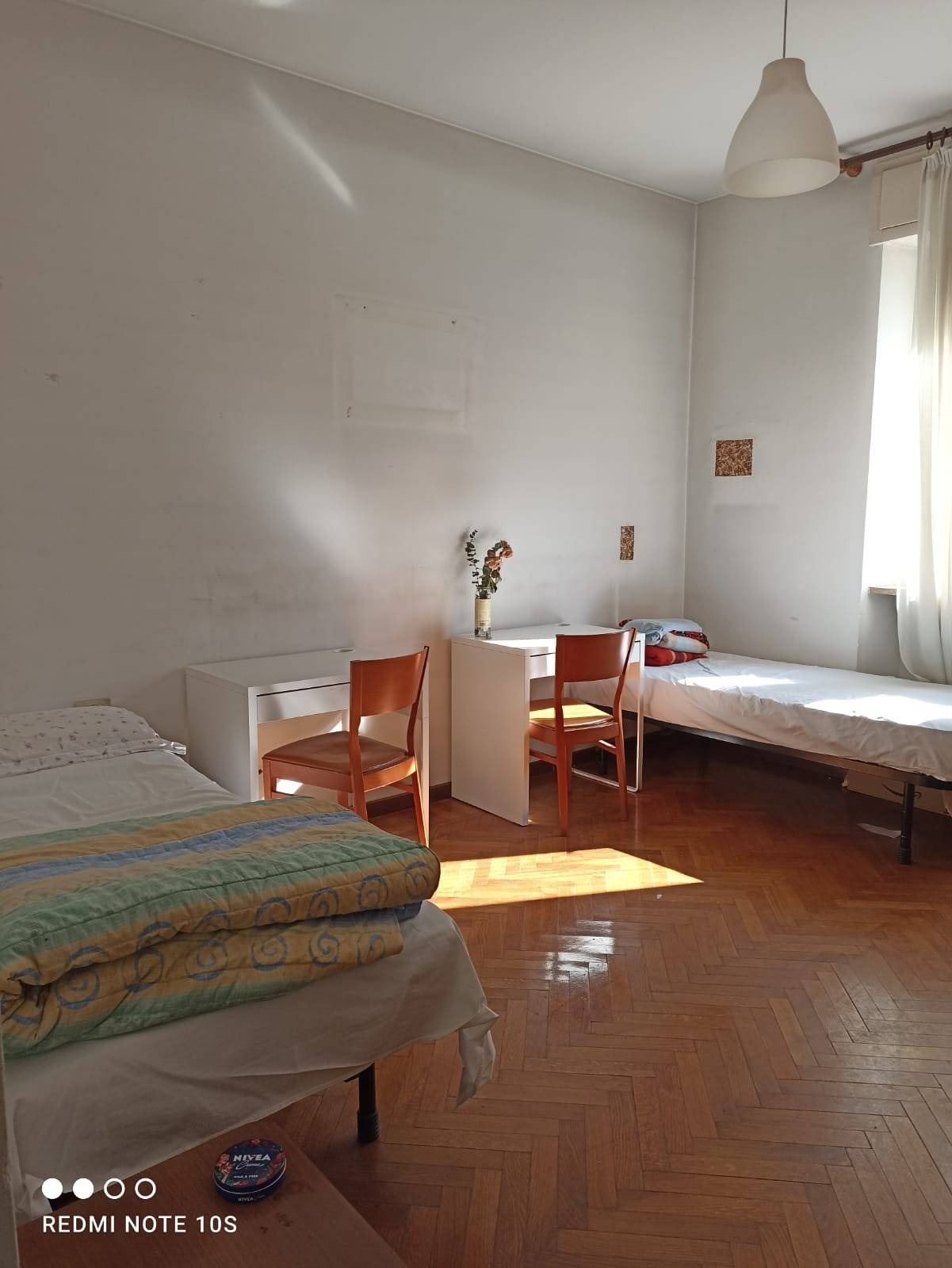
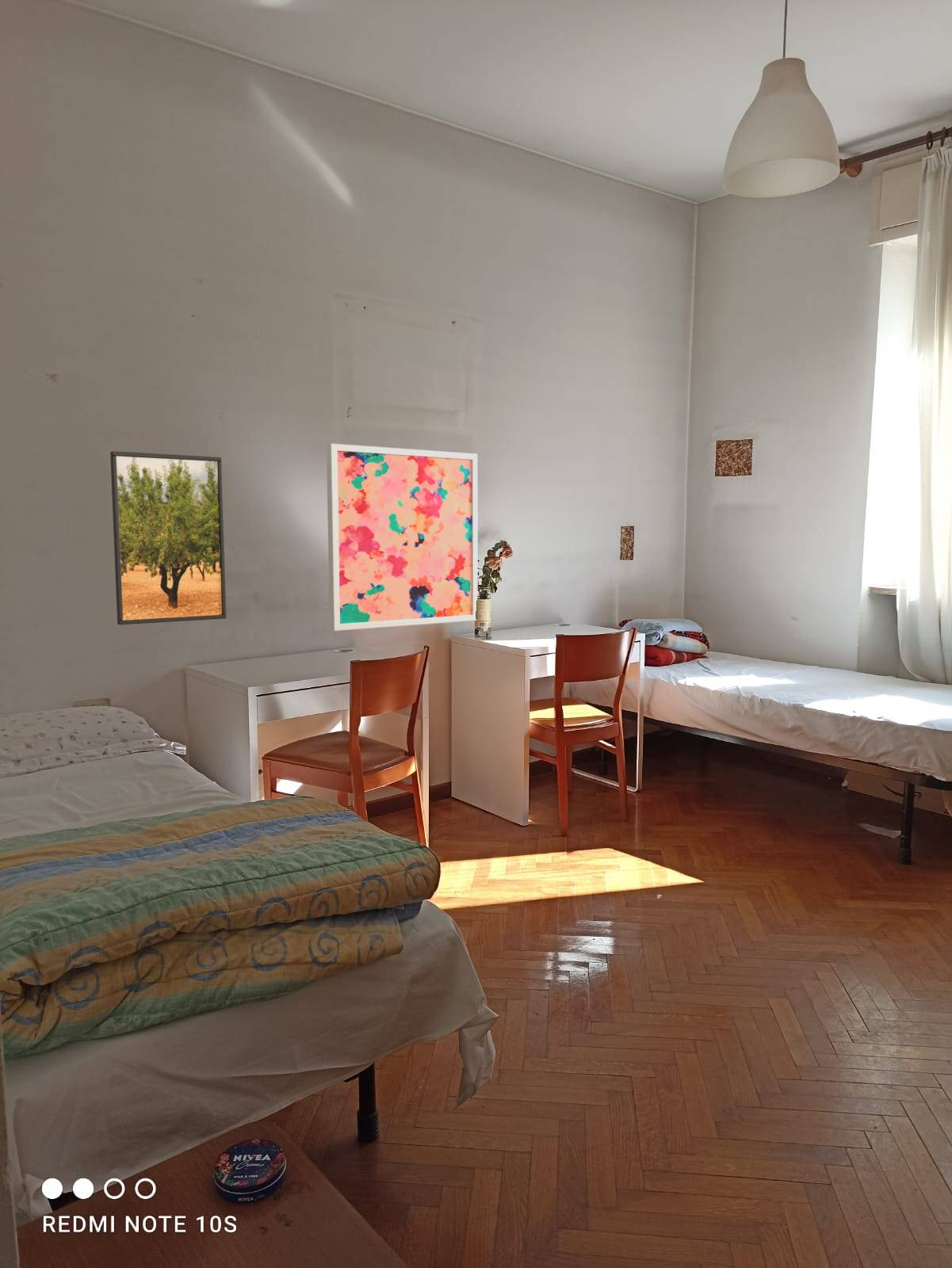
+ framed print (170, 538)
+ wall art (407, 538)
